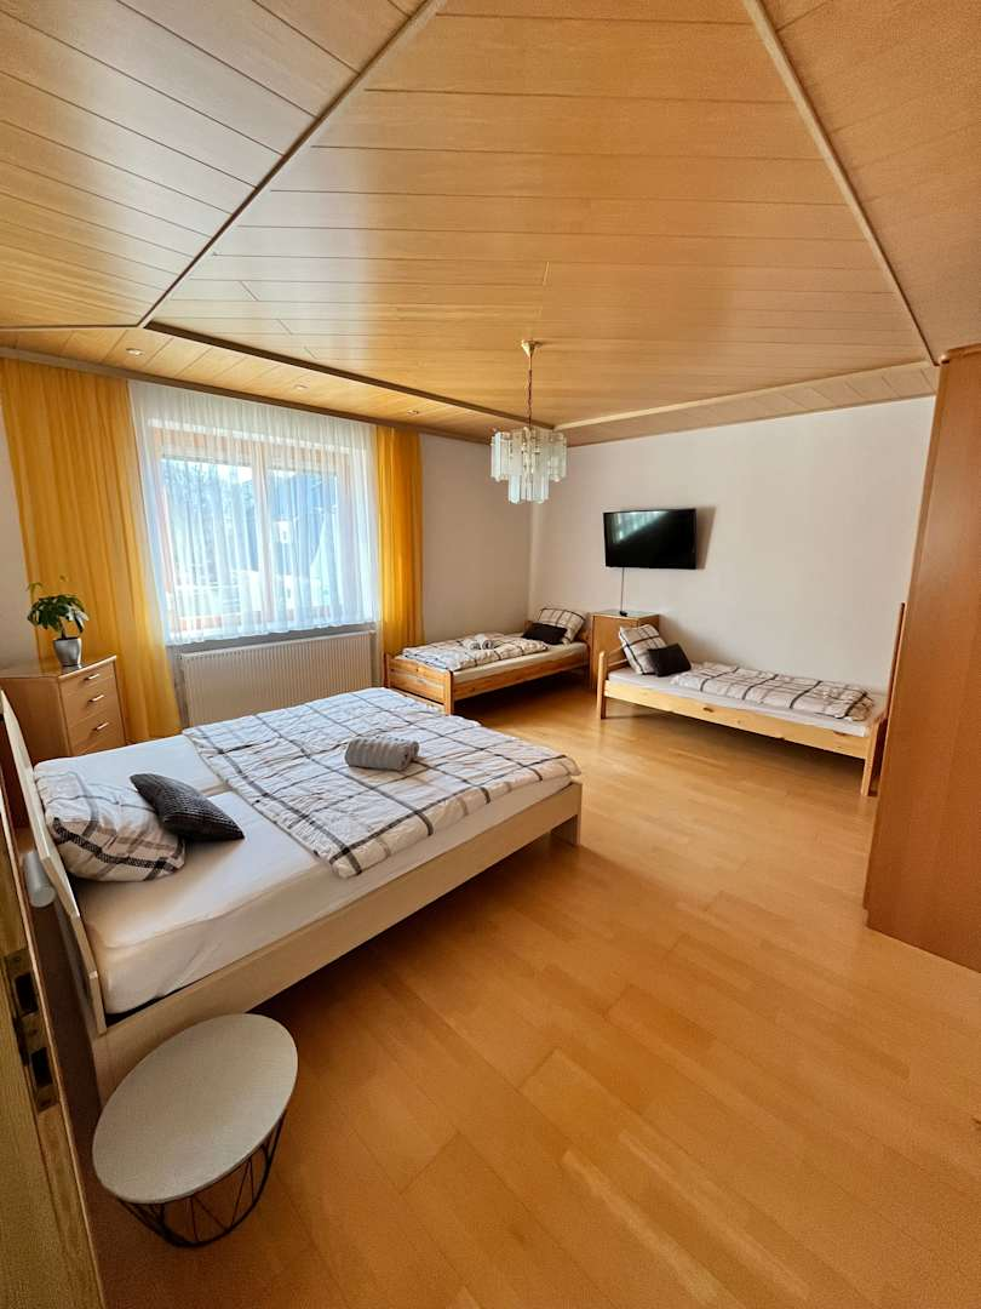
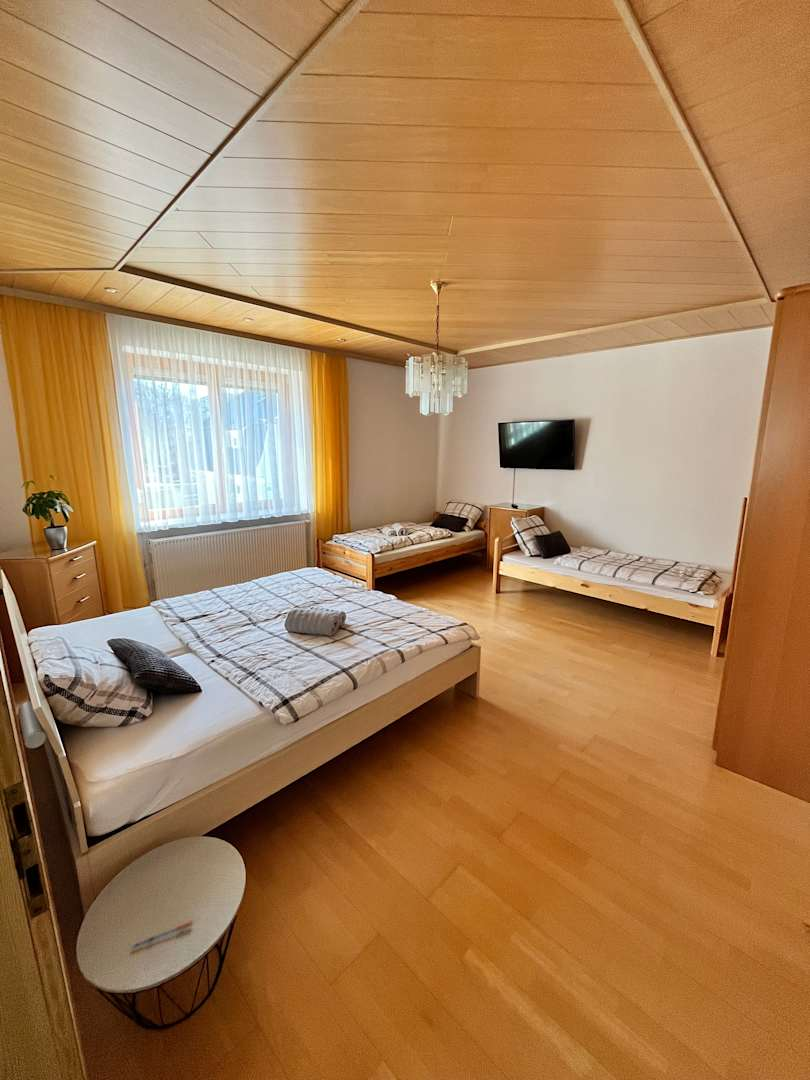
+ pen (162, 934)
